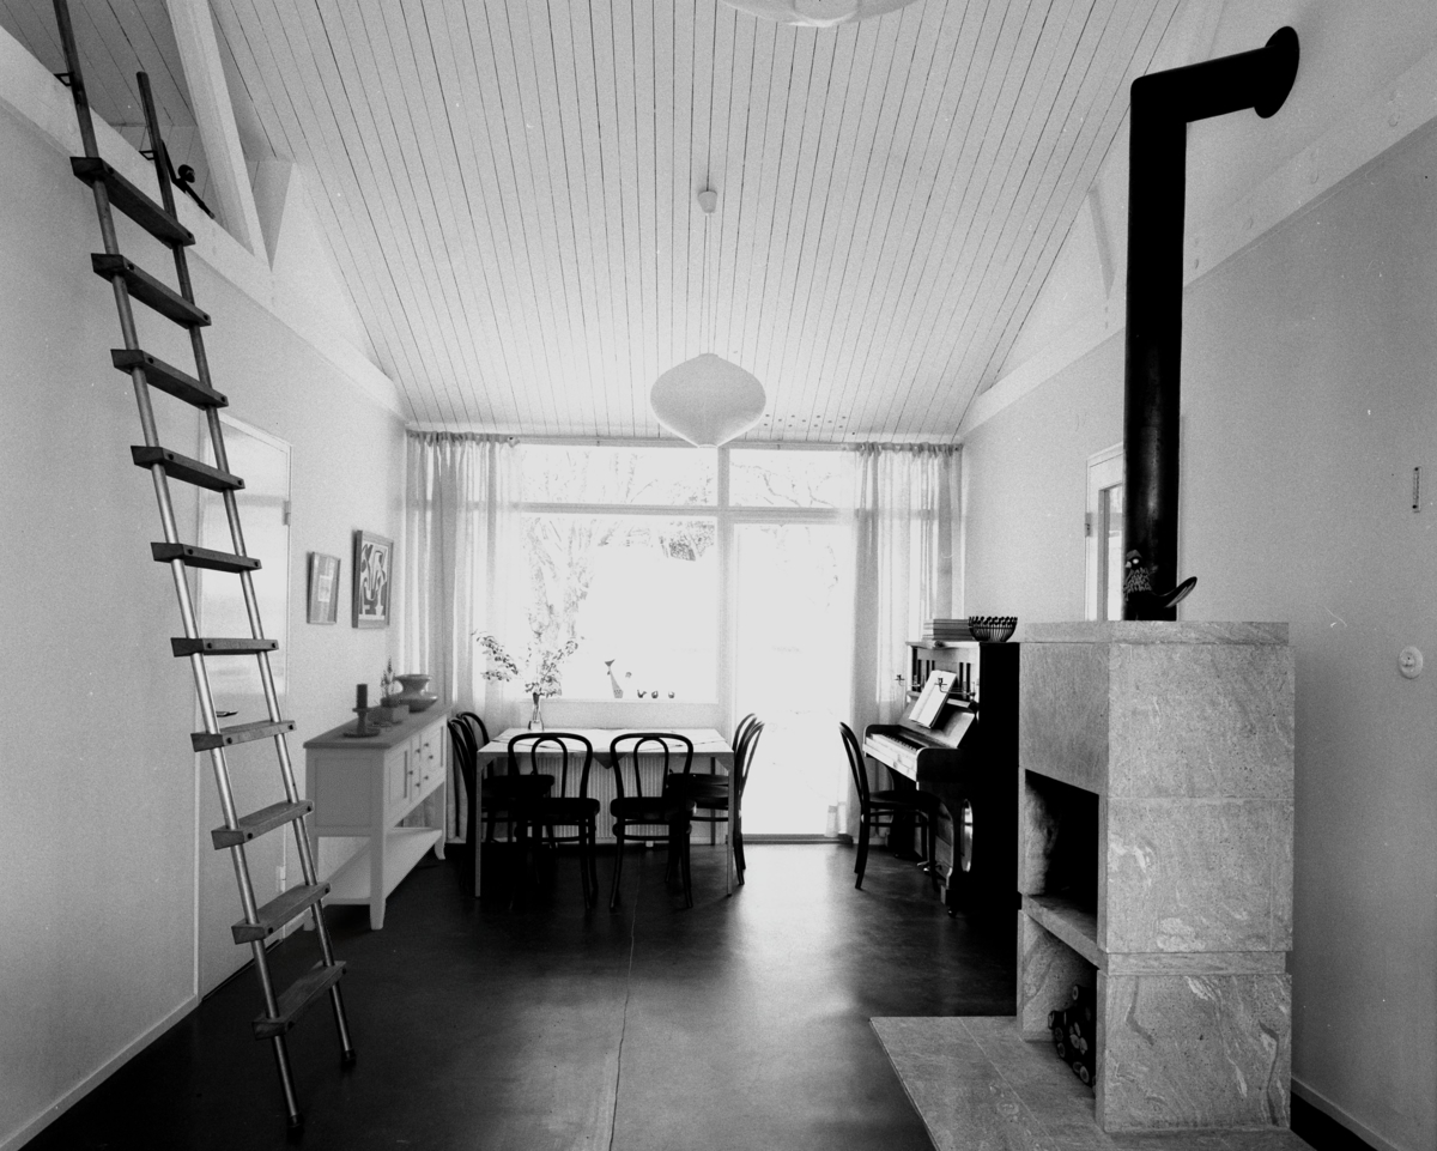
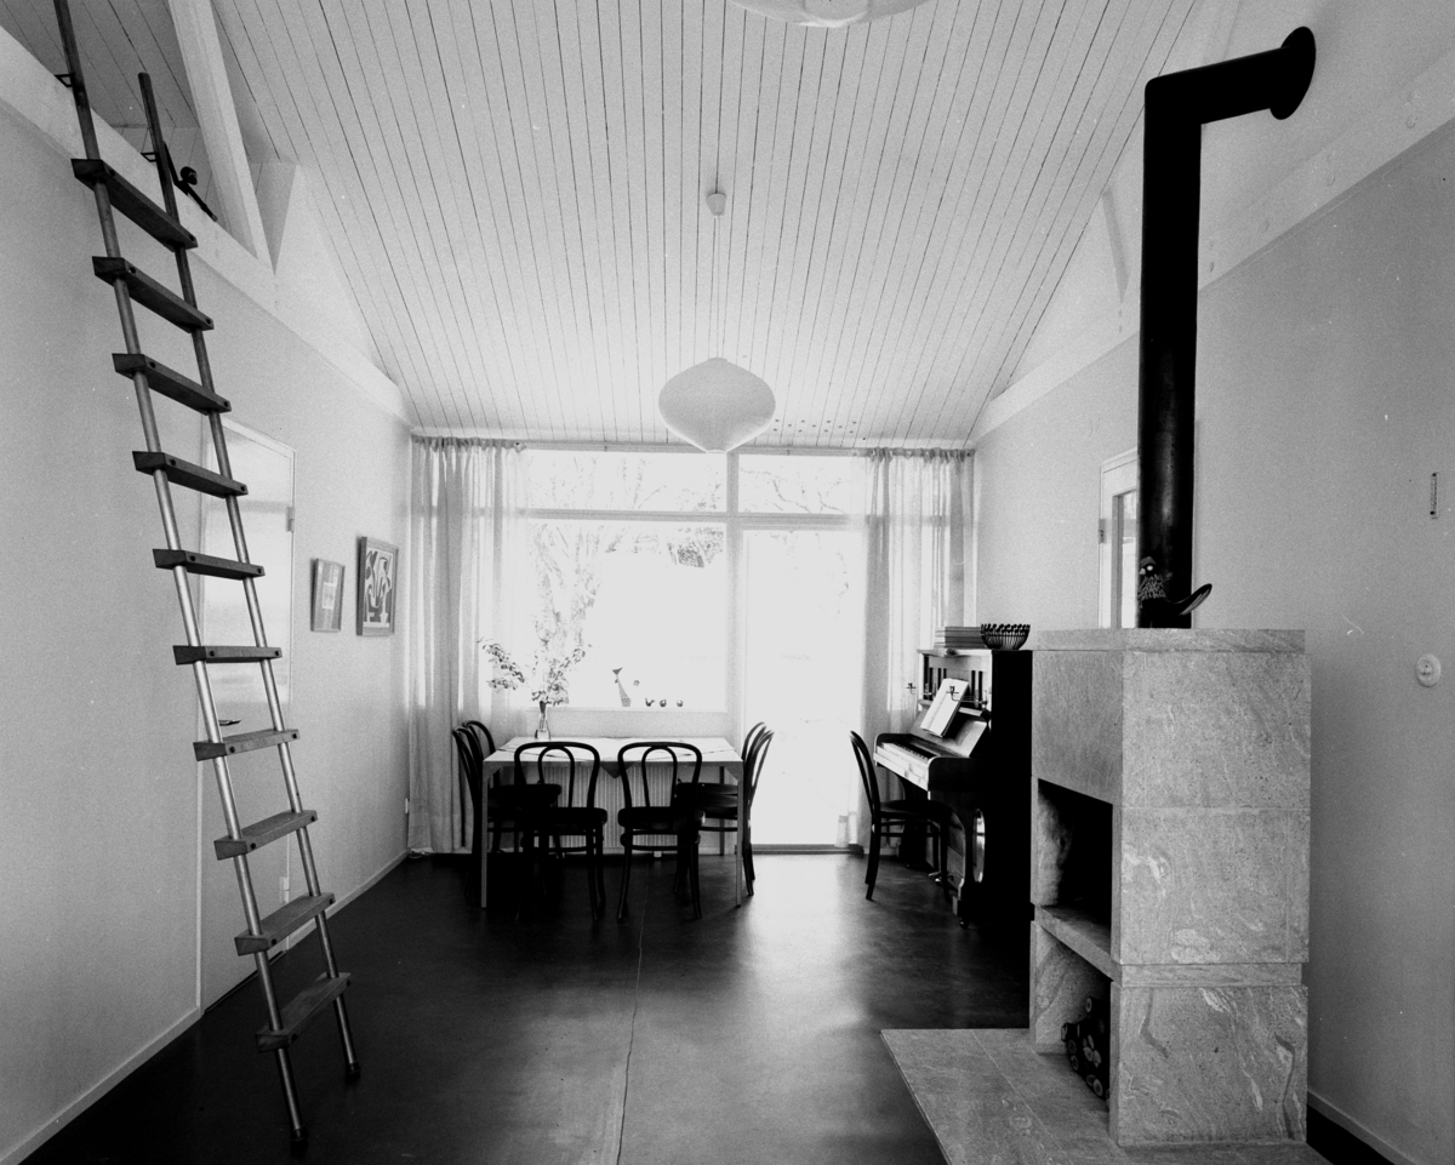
- potted plant (387, 689)
- decorative vase (413, 692)
- candle holder (368, 708)
- sideboard (387, 806)
